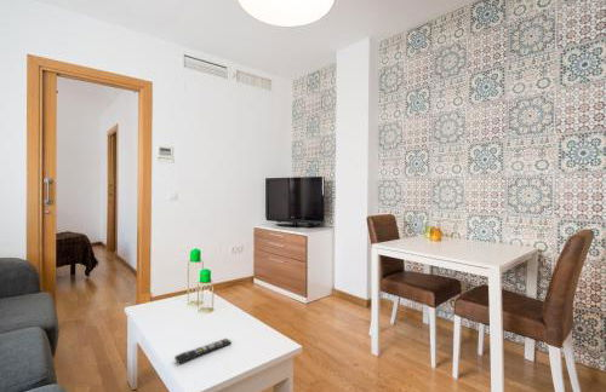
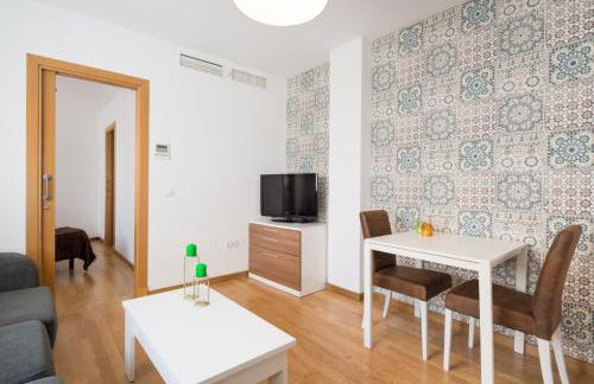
- remote control (204, 350)
